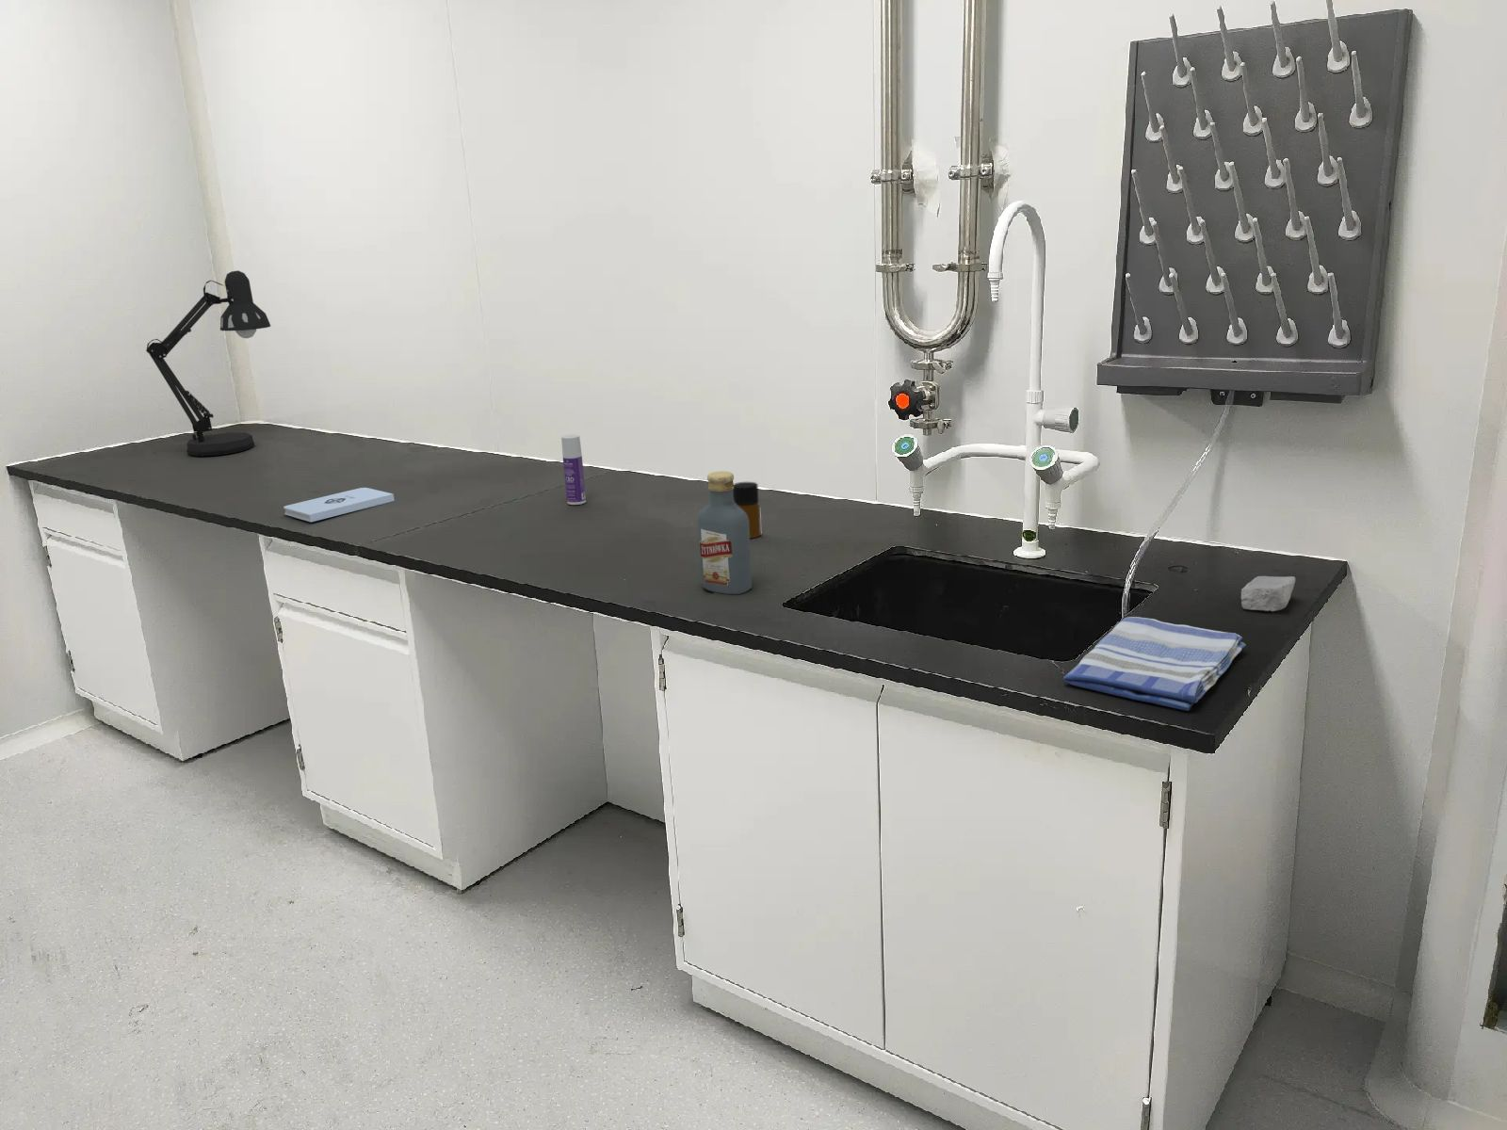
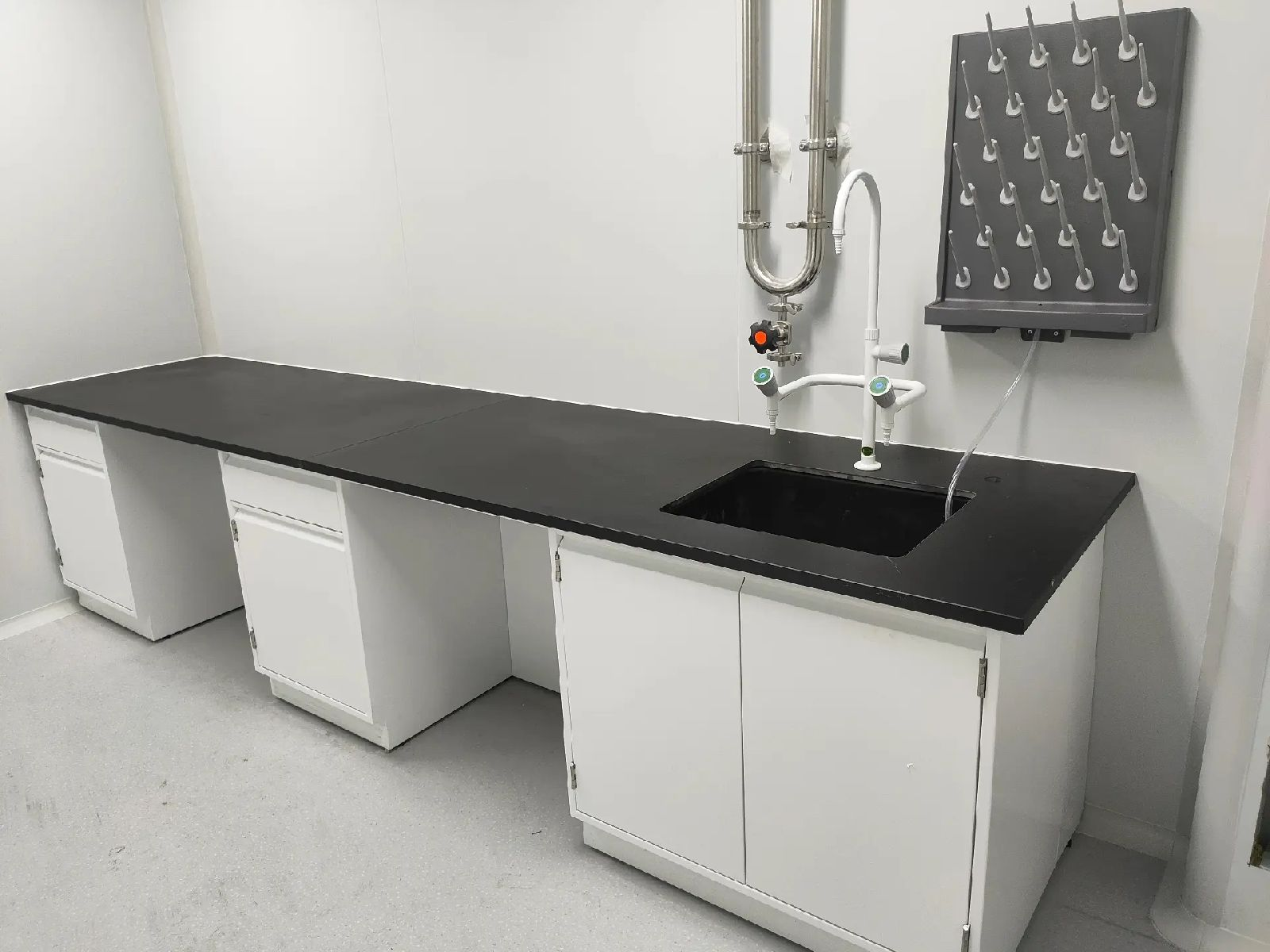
- bottle (573, 469)
- desk lamp (221, 330)
- bottle (746, 509)
- soap bar (1270, 590)
- vodka (724, 532)
- notepad (338, 503)
- dish towel (1156, 658)
